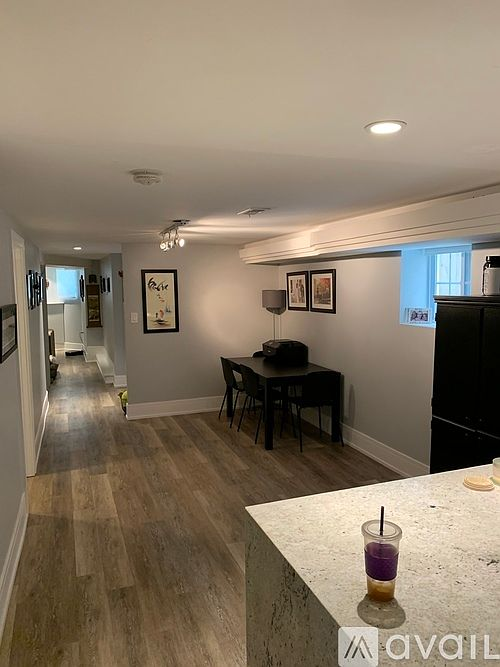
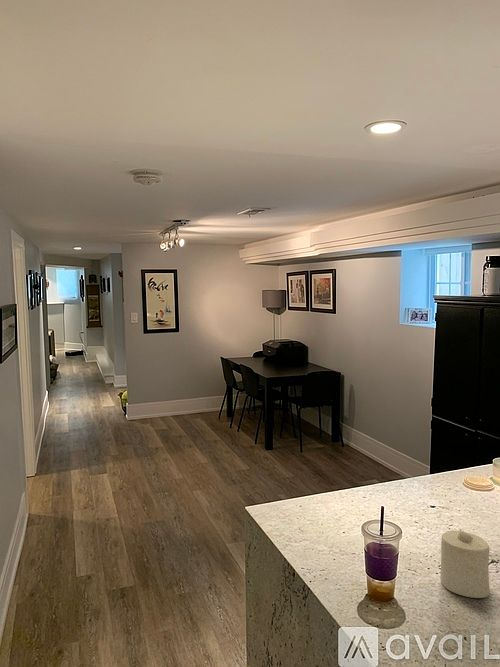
+ candle (465, 558)
